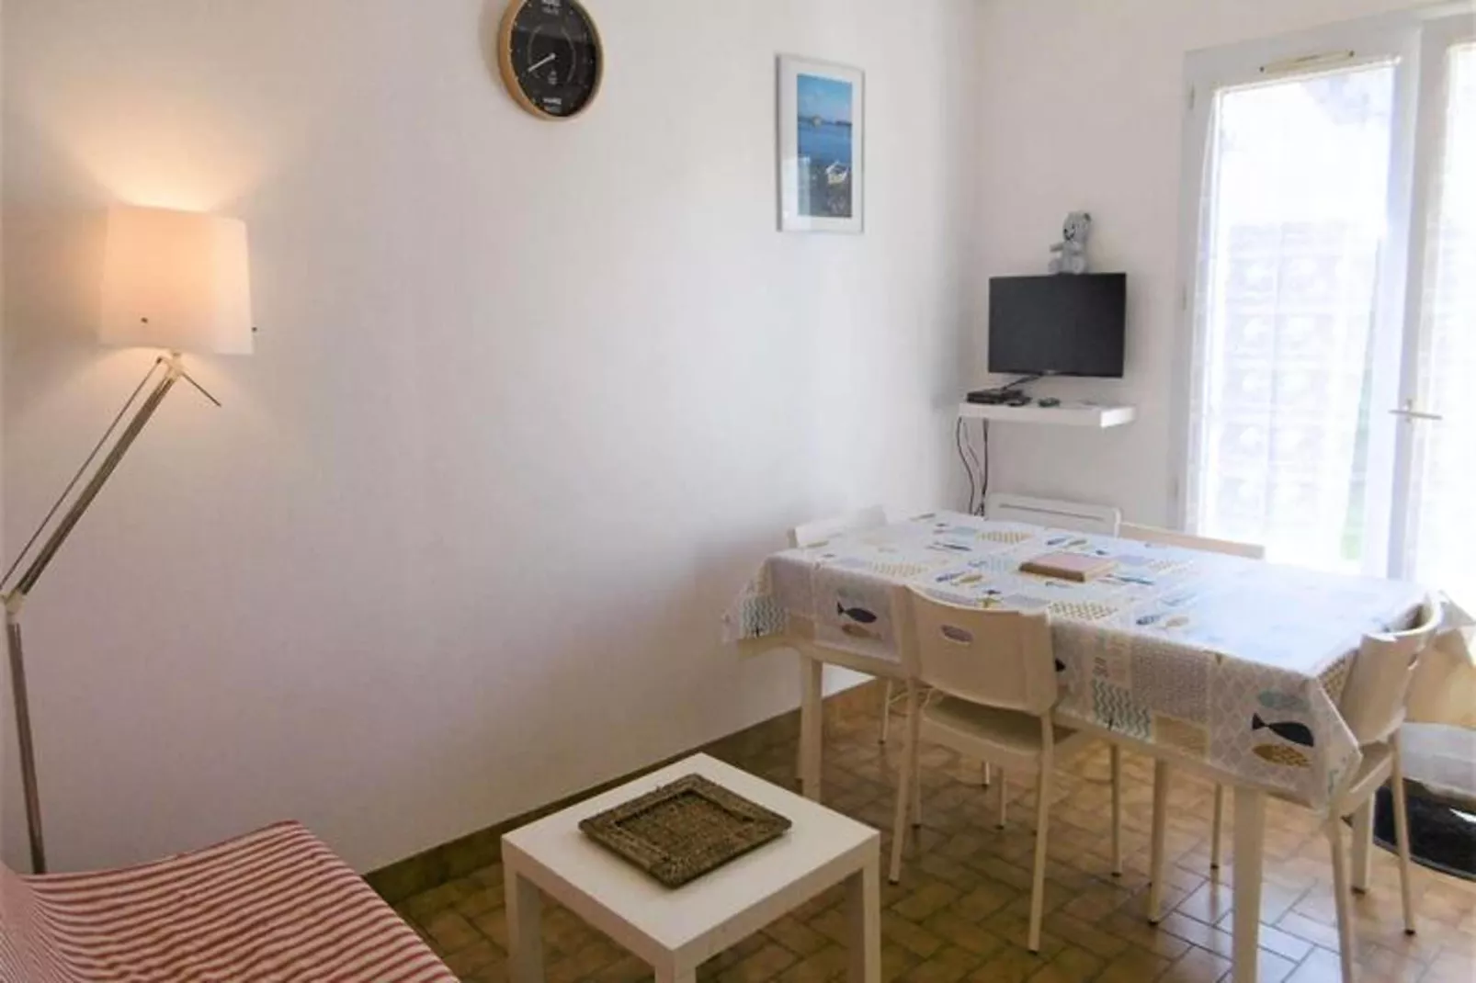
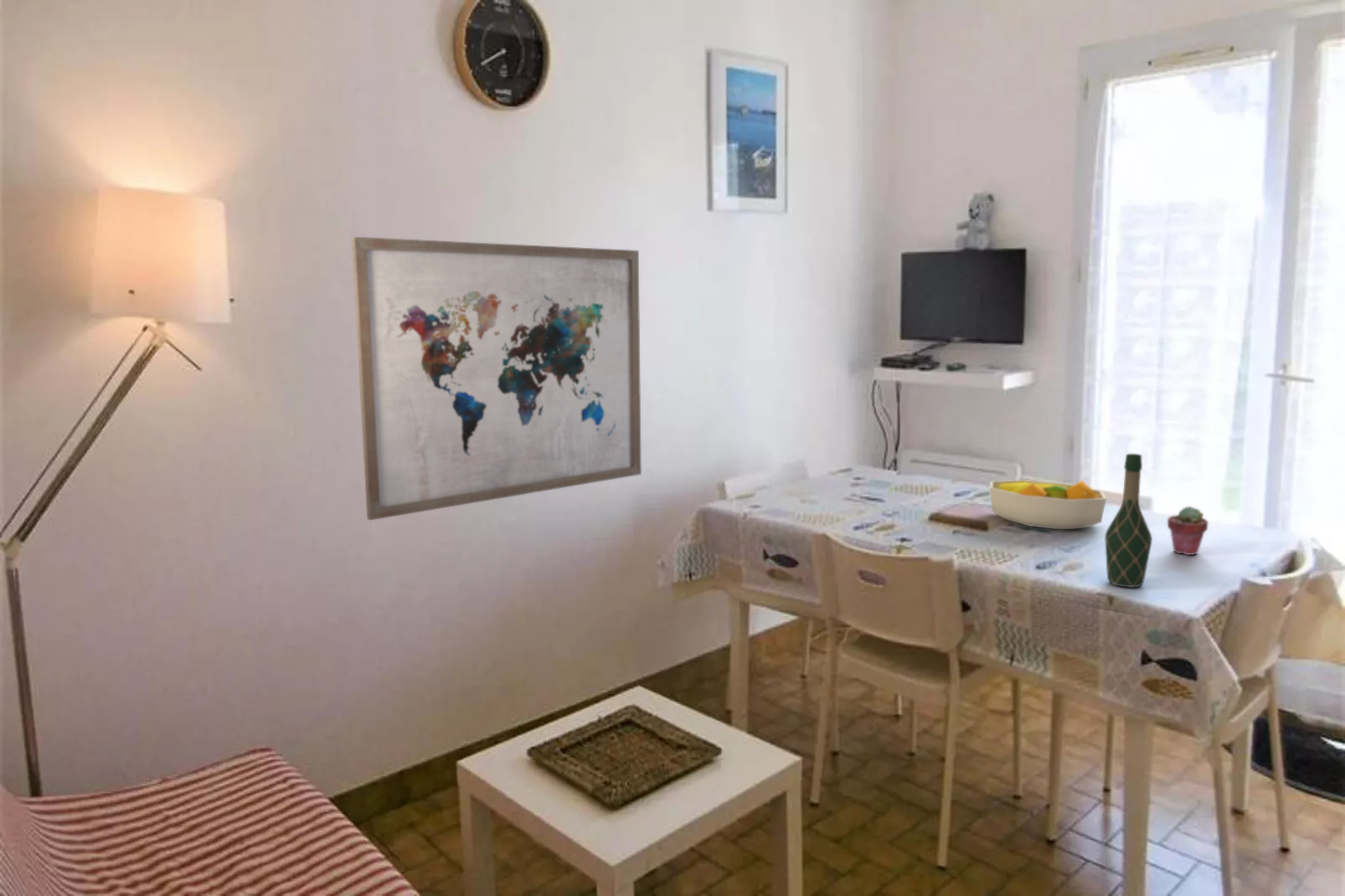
+ wine bottle (1129, 519)
+ fruit bowl (1045, 497)
+ wall art (516, 372)
+ potted succulent (1187, 528)
